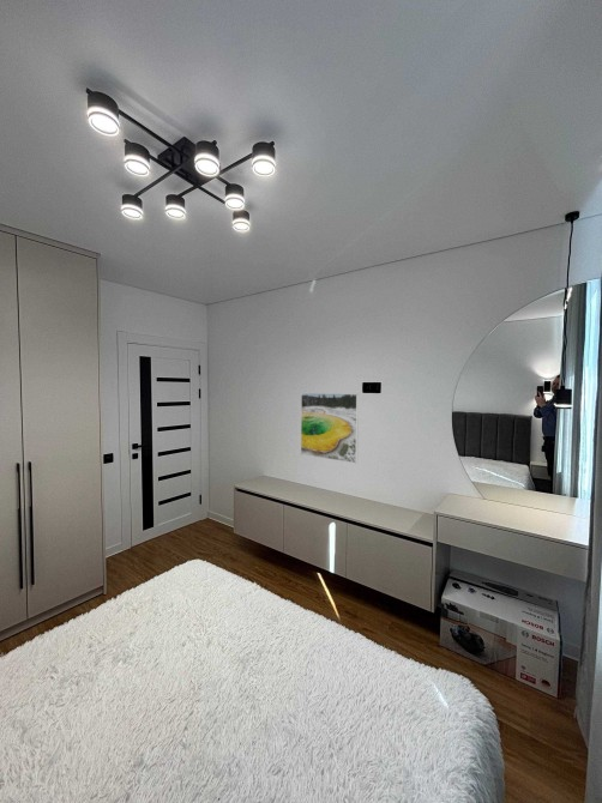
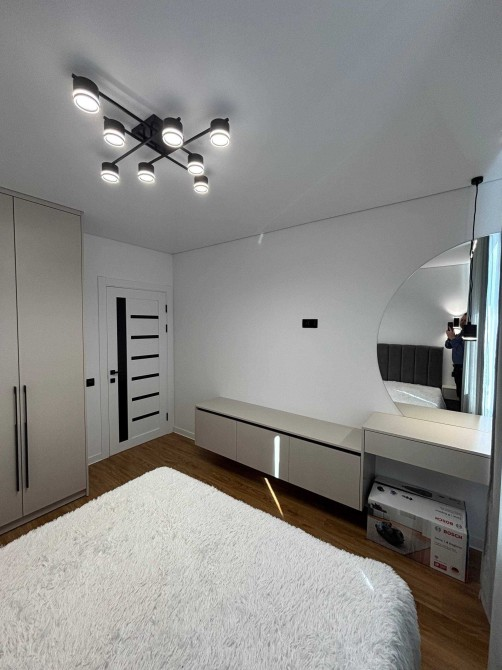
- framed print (327, 425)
